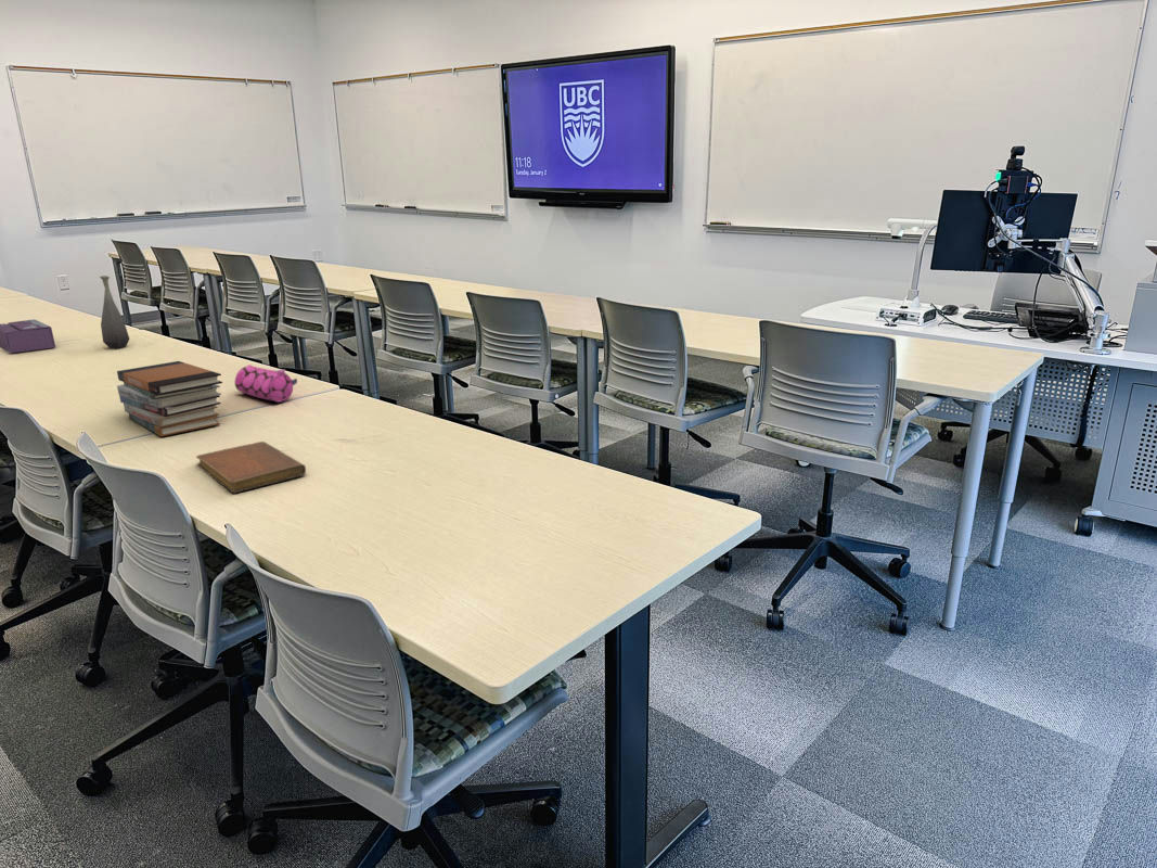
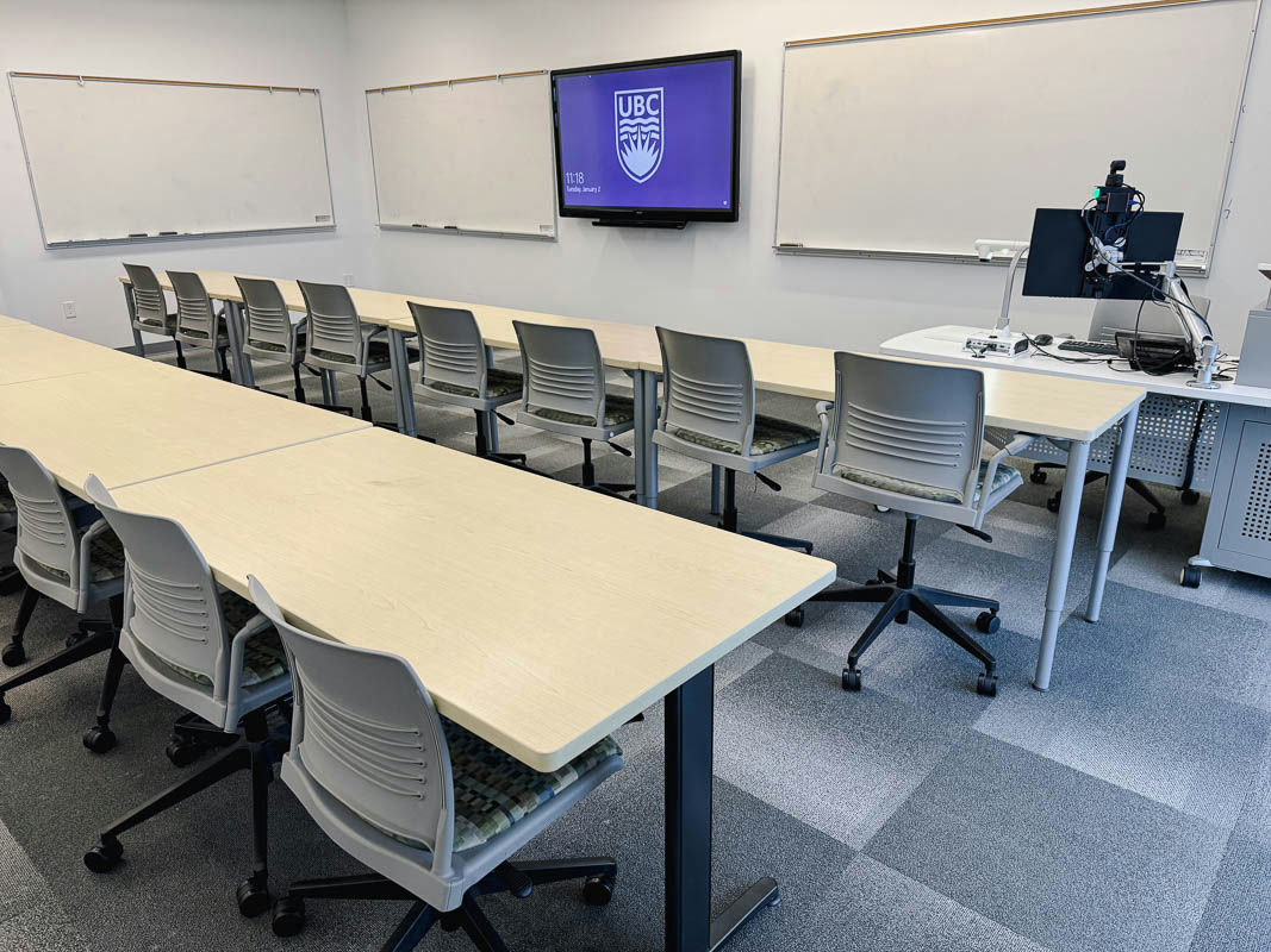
- bottle (111, 311)
- tissue box (23, 335)
- pencil case (263, 381)
- book stack (170, 396)
- notebook (249, 464)
